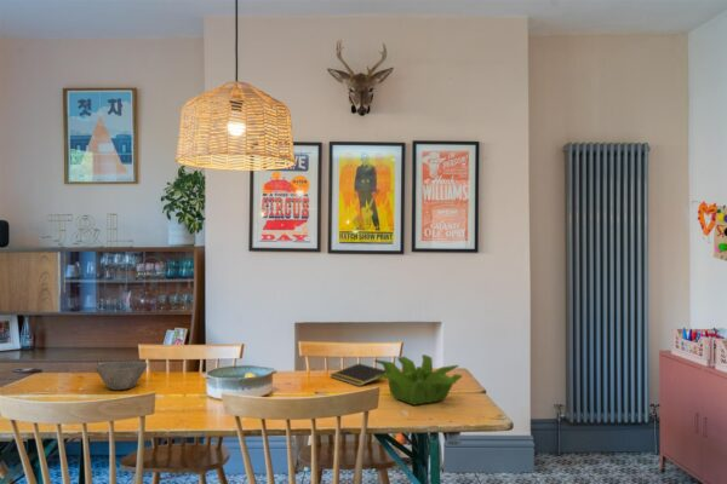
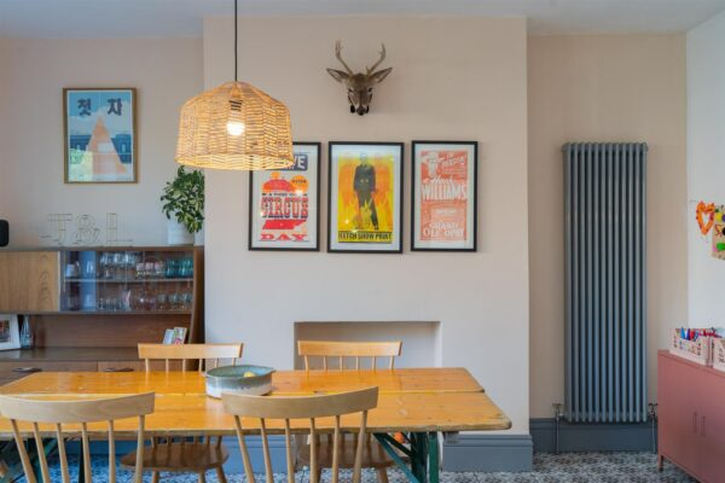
- bowl (121, 375)
- notepad (359, 374)
- plant (424, 382)
